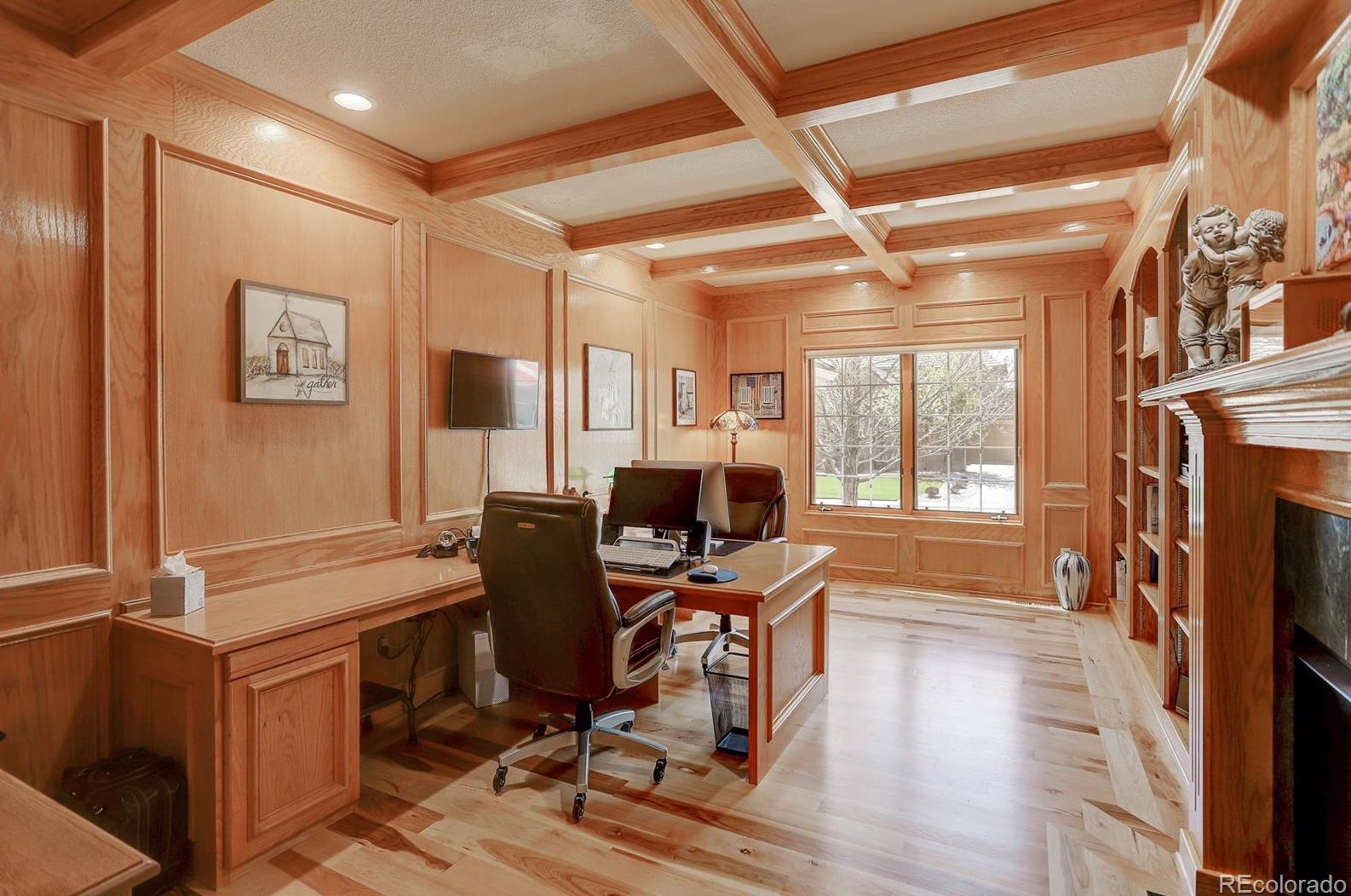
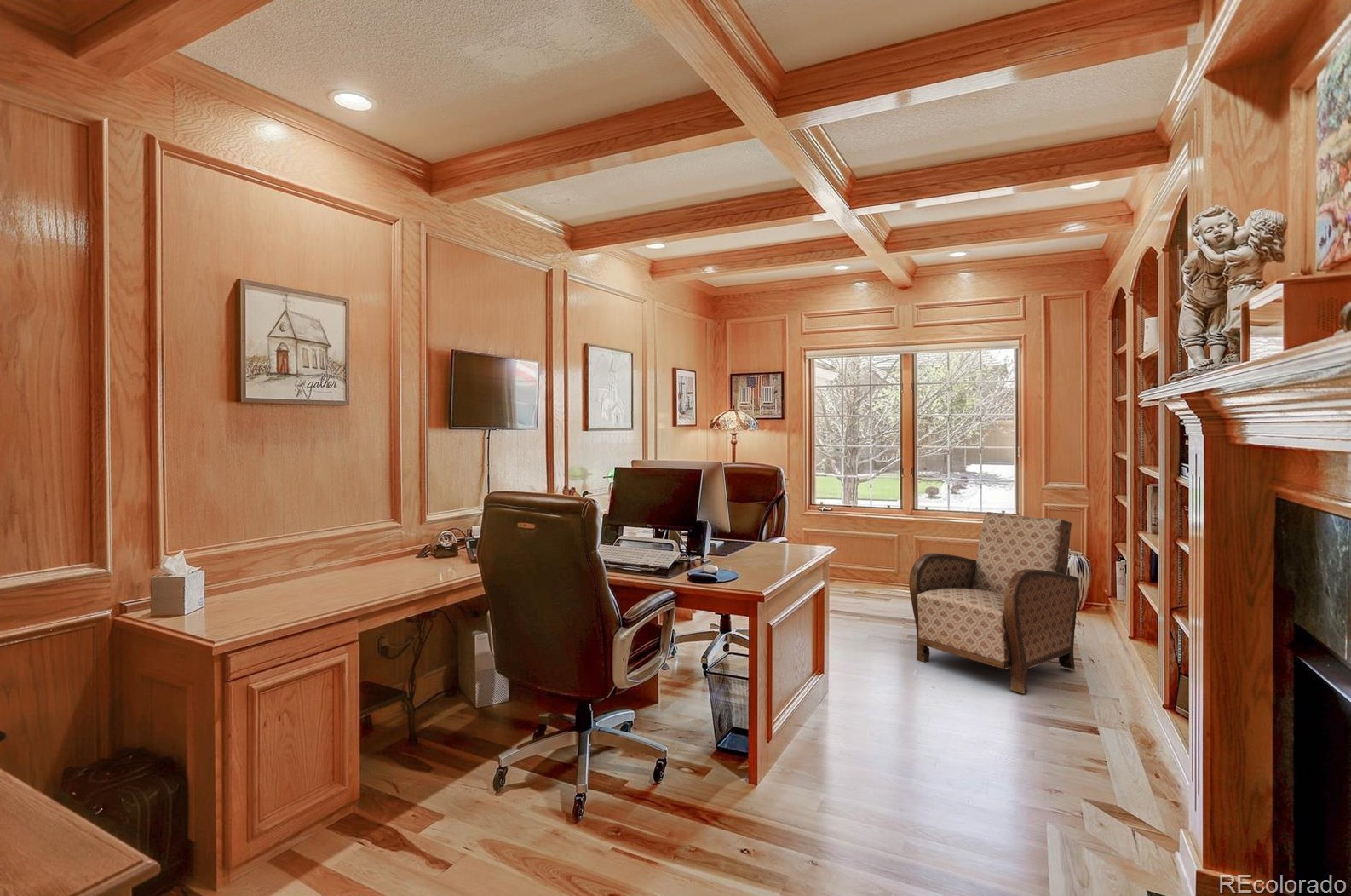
+ armchair (997, 592)
